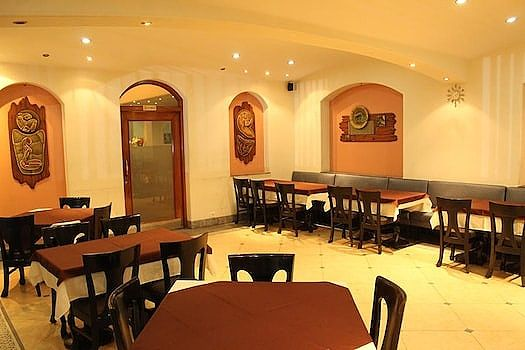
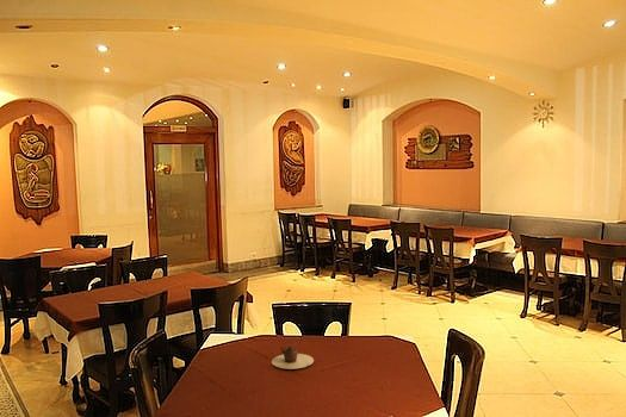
+ teapot (292, 351)
